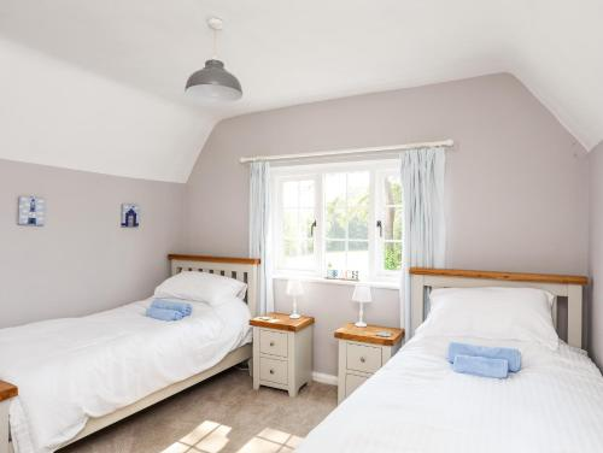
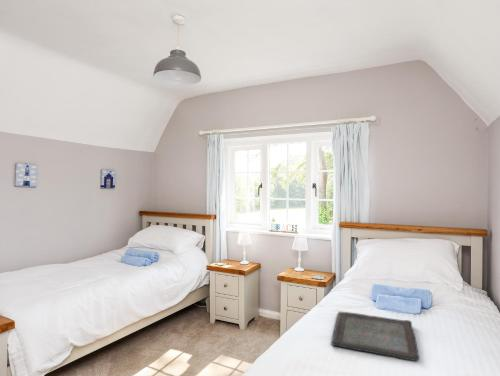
+ serving tray (372, 331)
